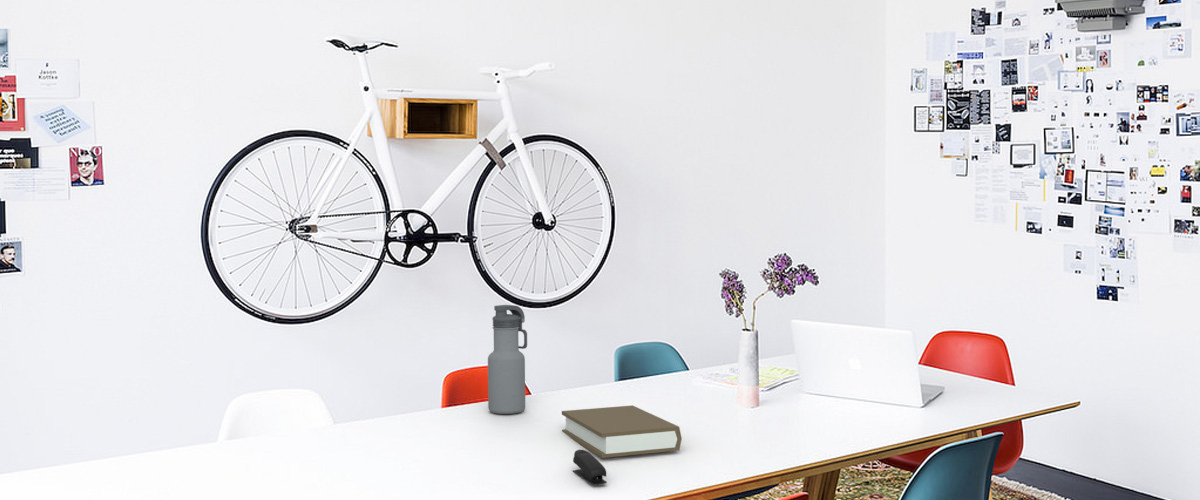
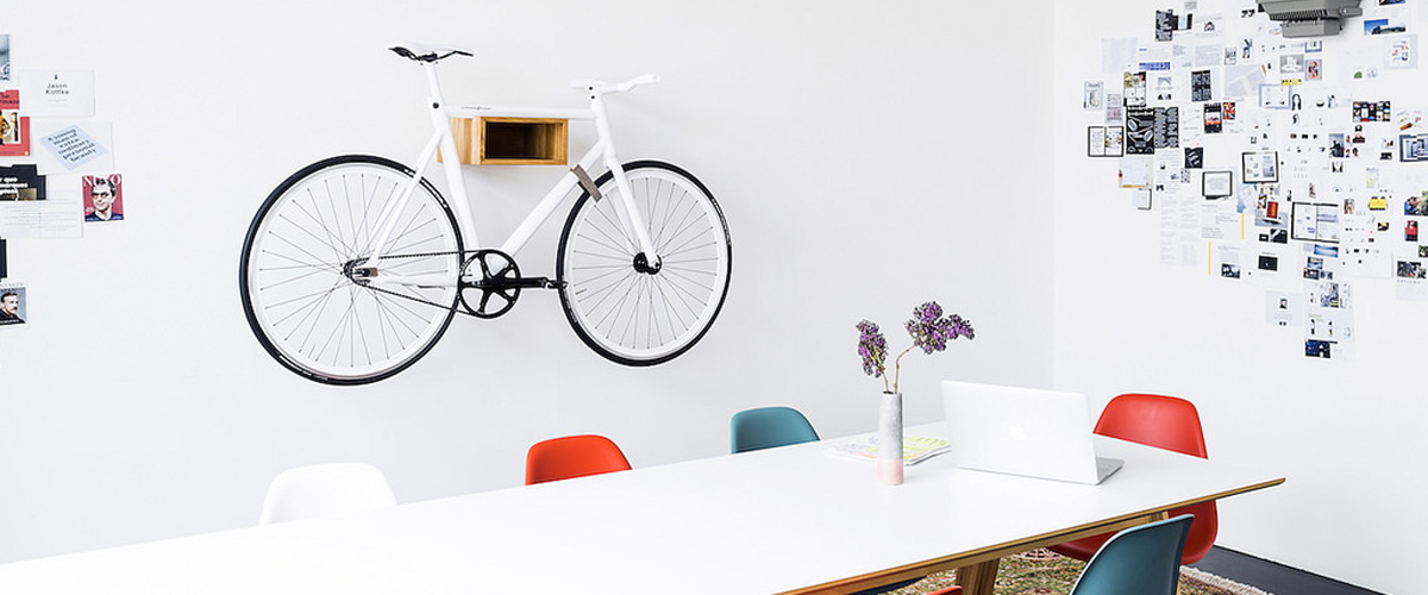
- stapler (589, 466)
- book (619, 429)
- water bottle (506, 358)
